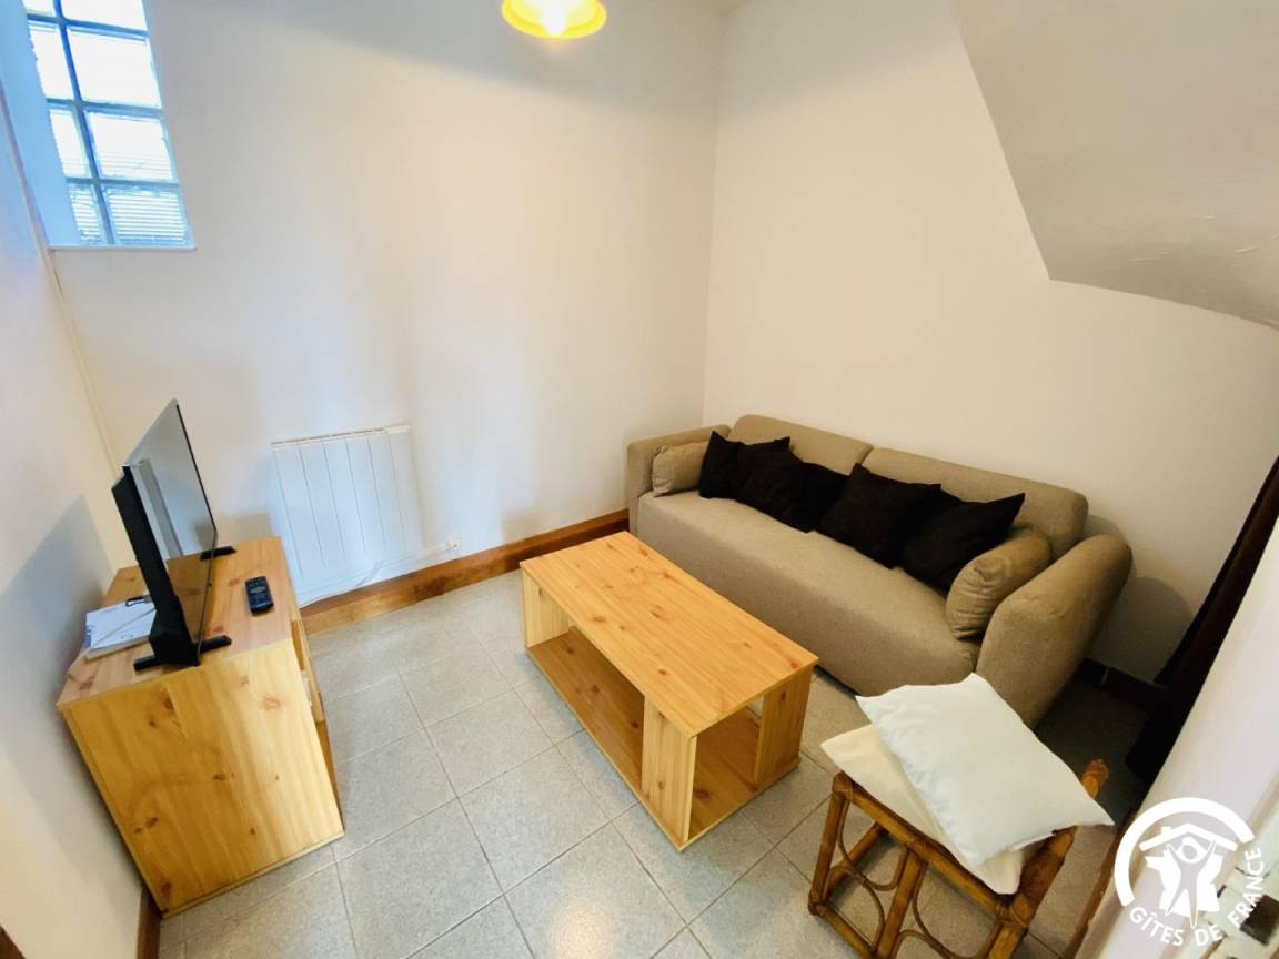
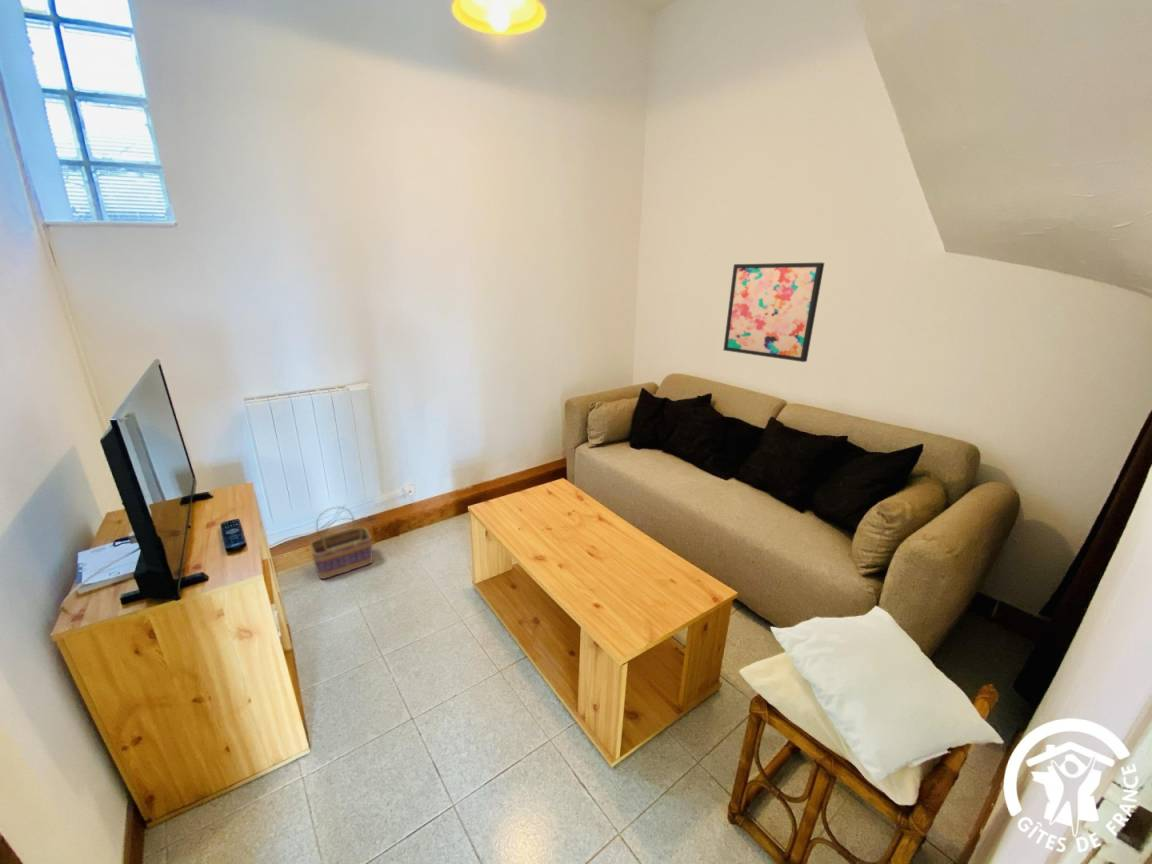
+ basket (341, 539)
+ wall art (768, 310)
